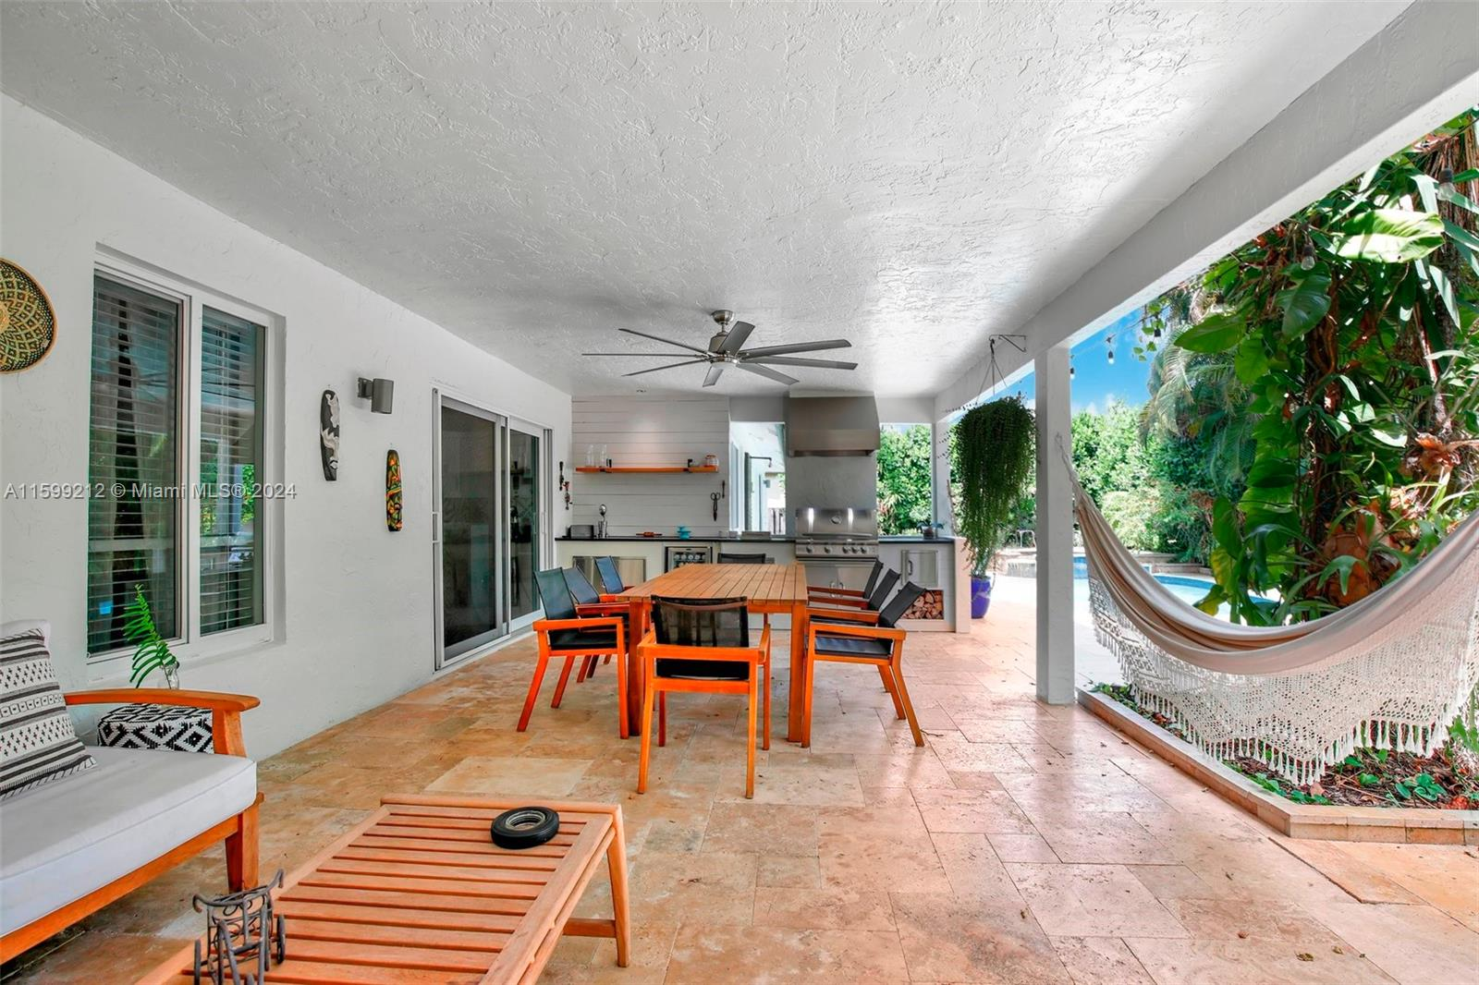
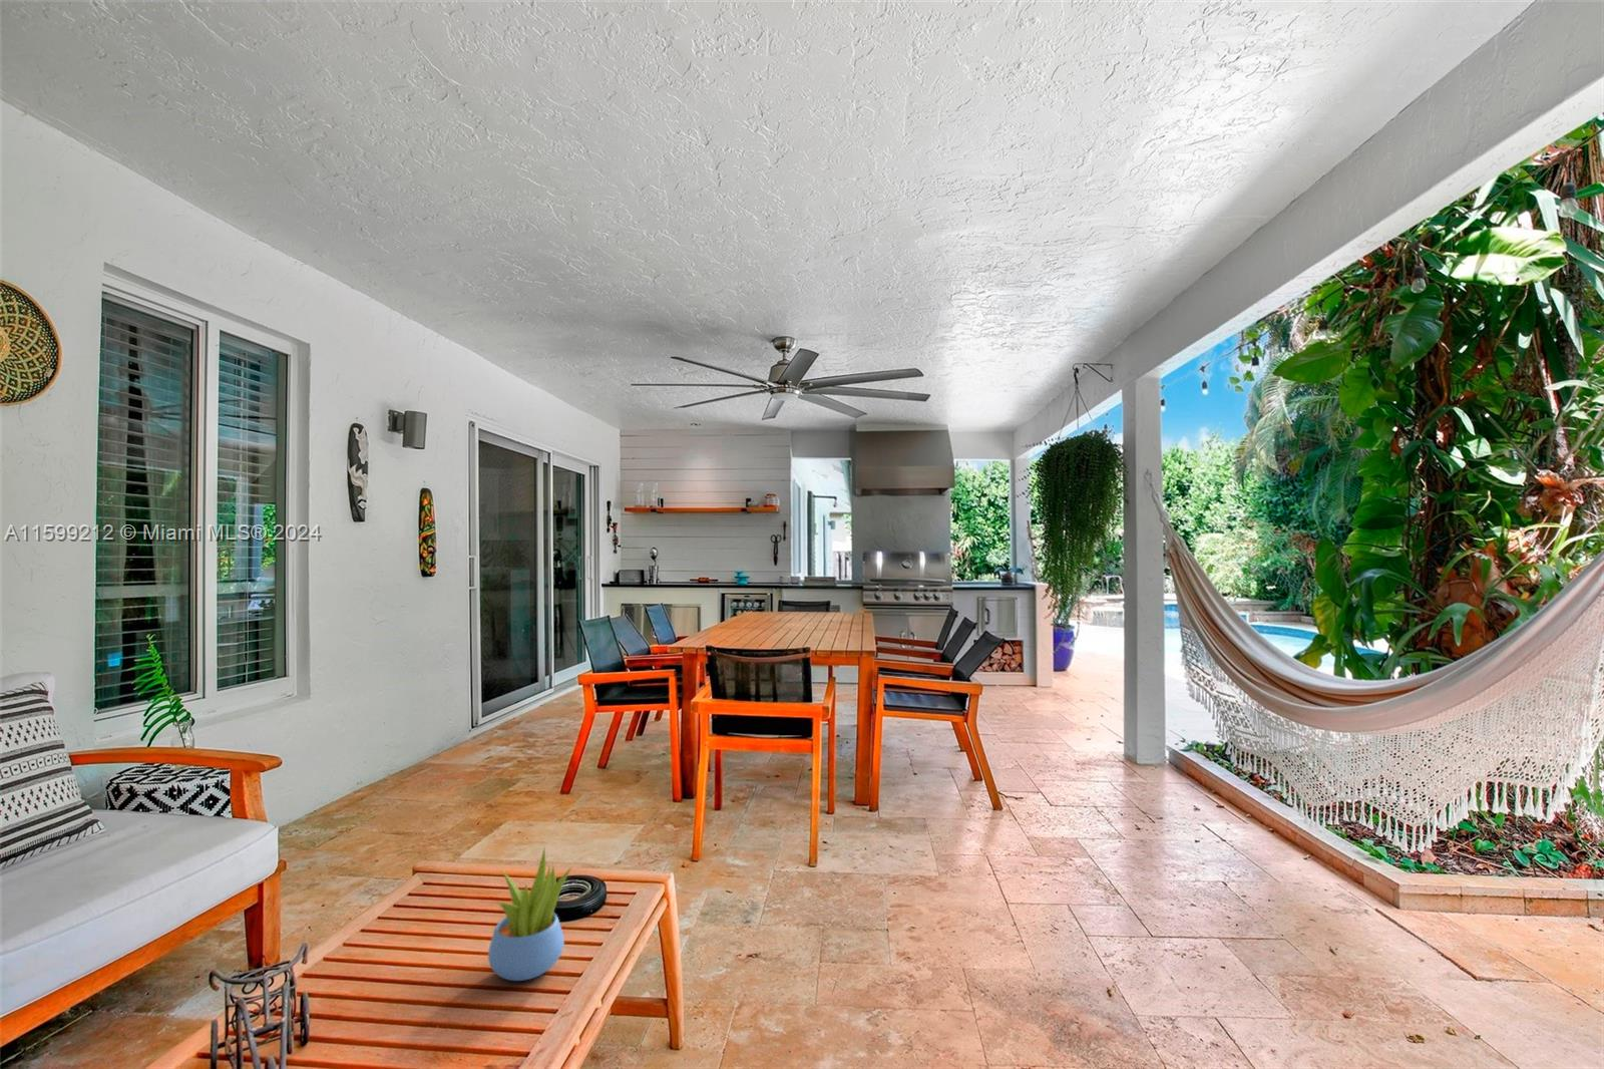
+ succulent plant (528, 914)
